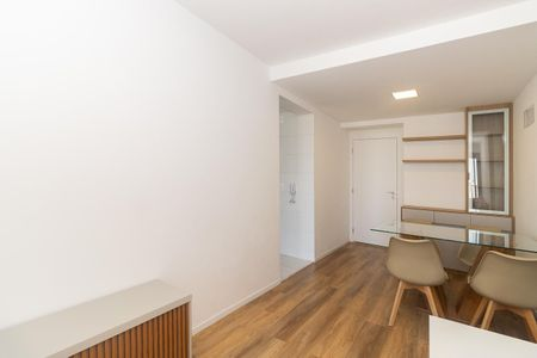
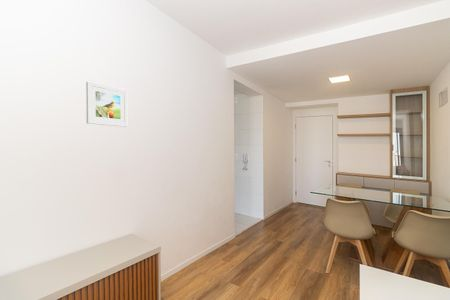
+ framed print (108, 105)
